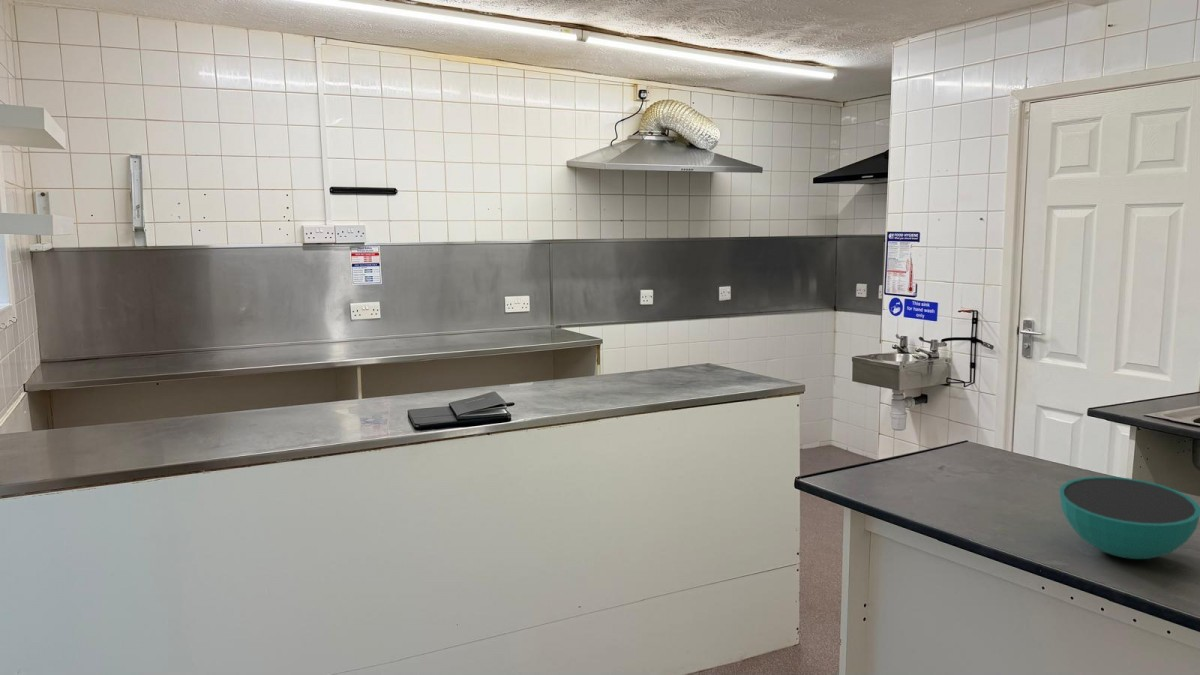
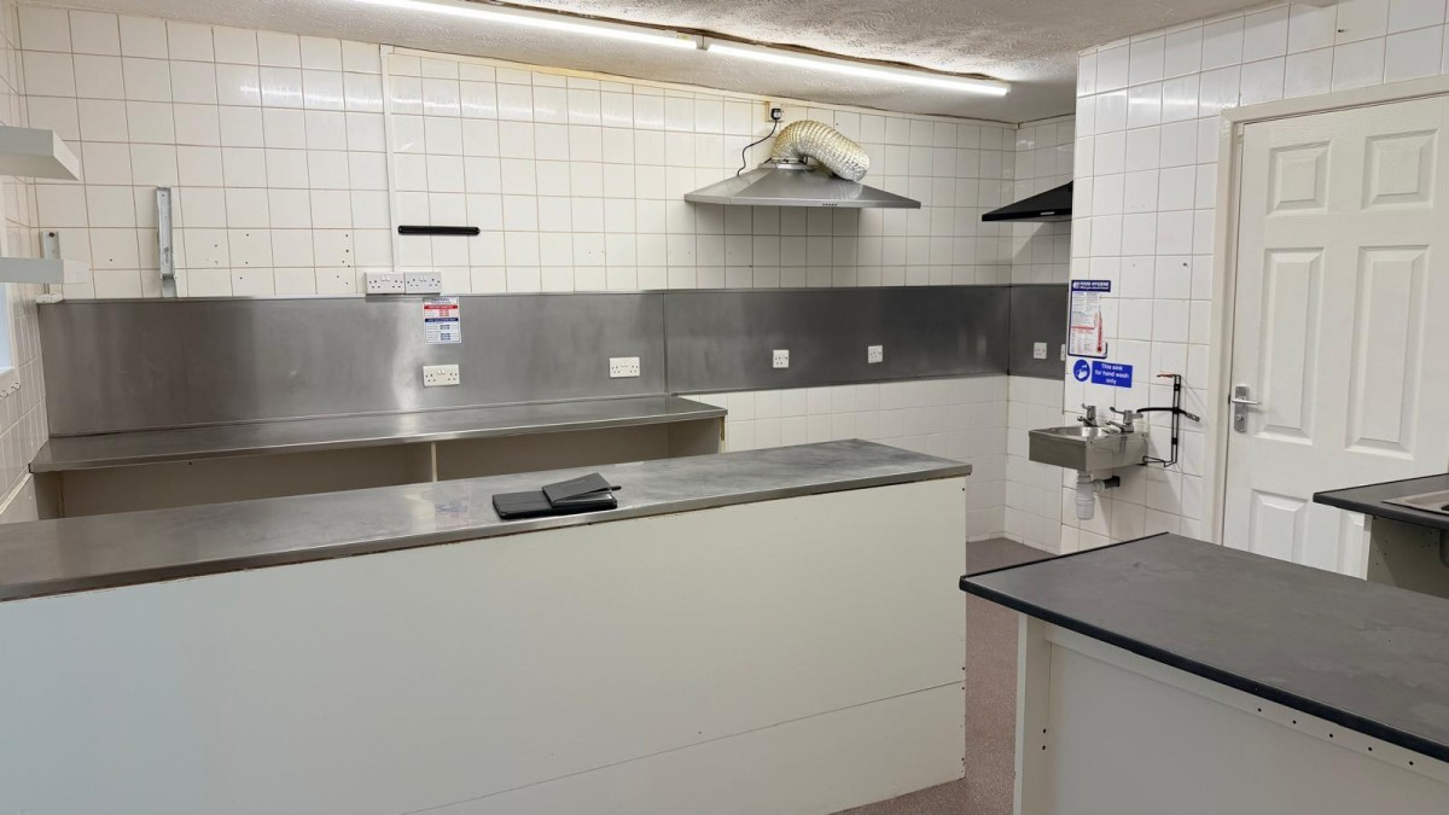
- bowl (1125, 523)
